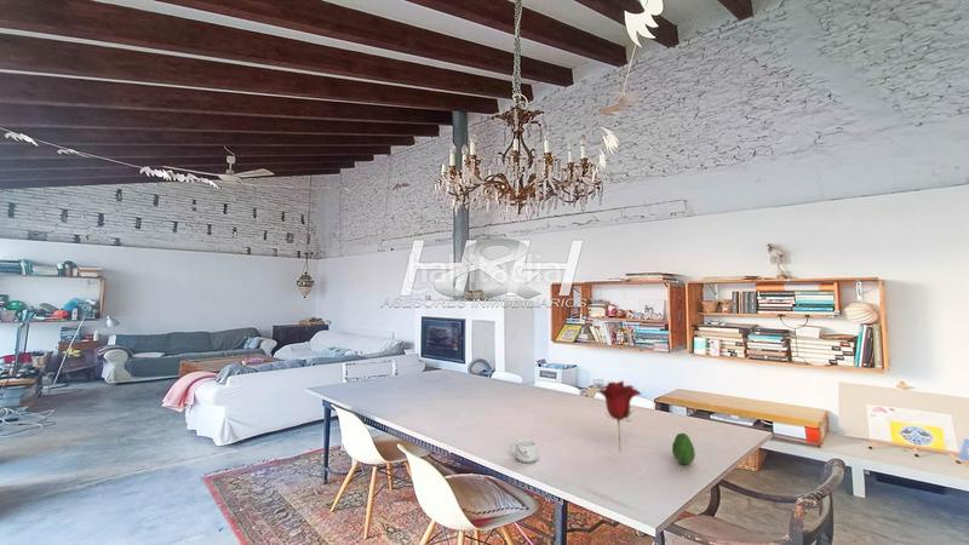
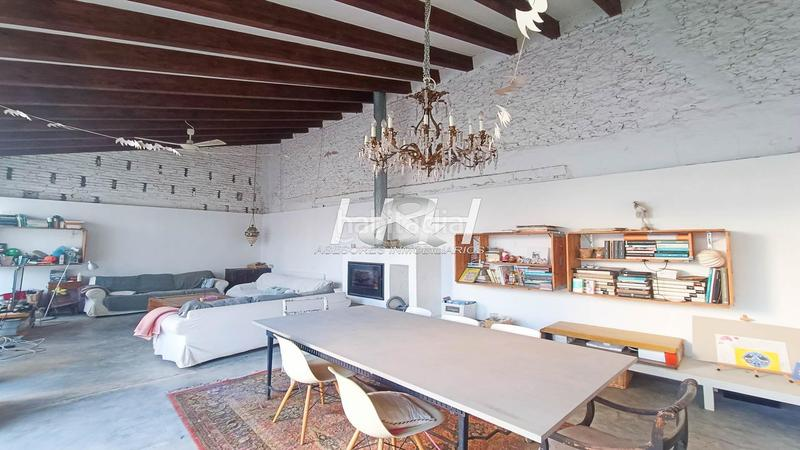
- flower (619, 417)
- fruit (683, 448)
- mug (523, 449)
